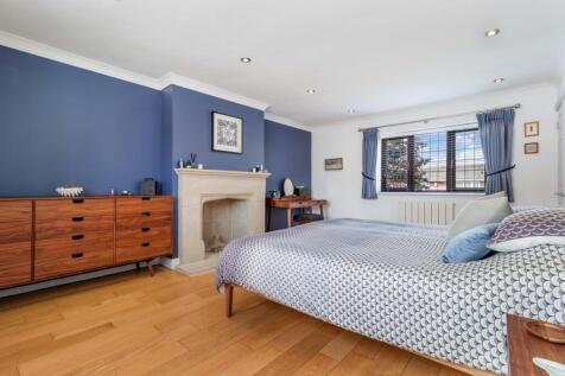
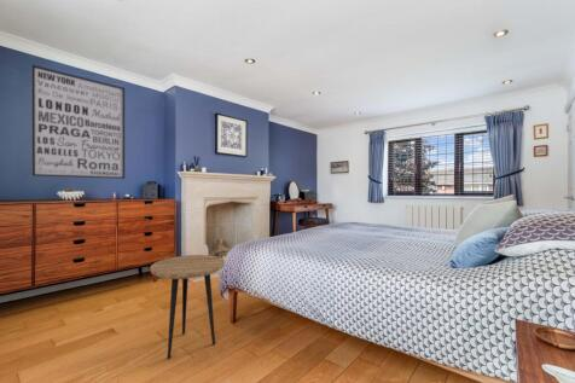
+ wall art (82, 127)
+ side table (186, 302)
